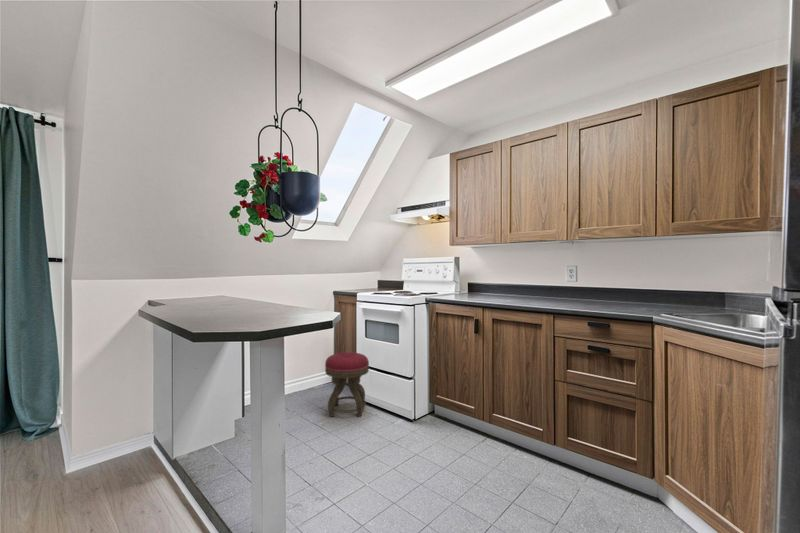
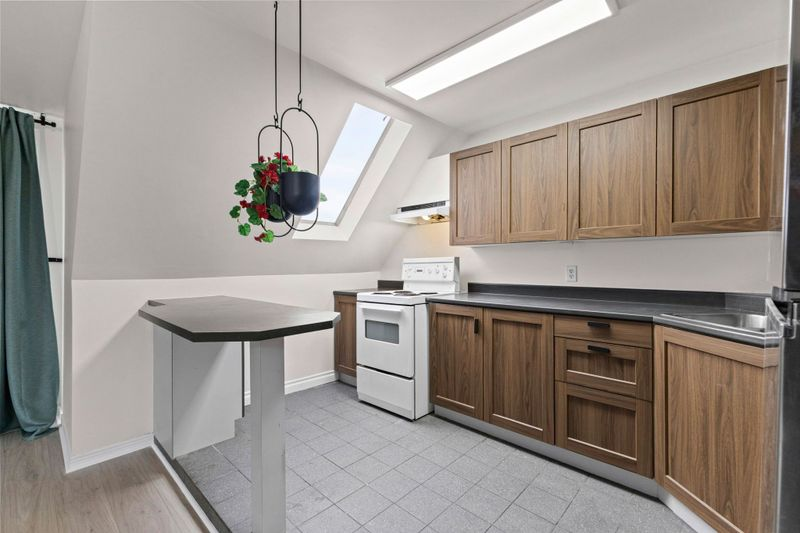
- stool (348, 383)
